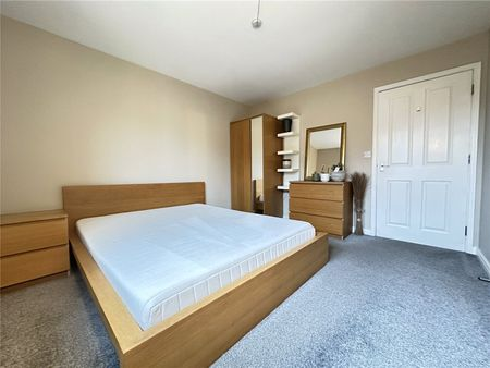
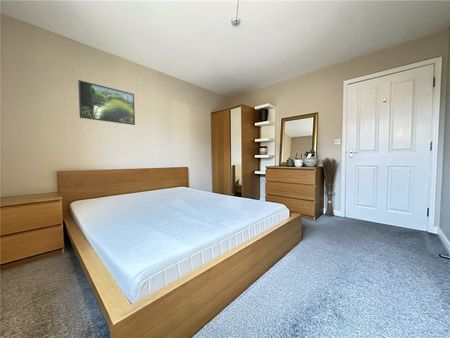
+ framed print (109, 104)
